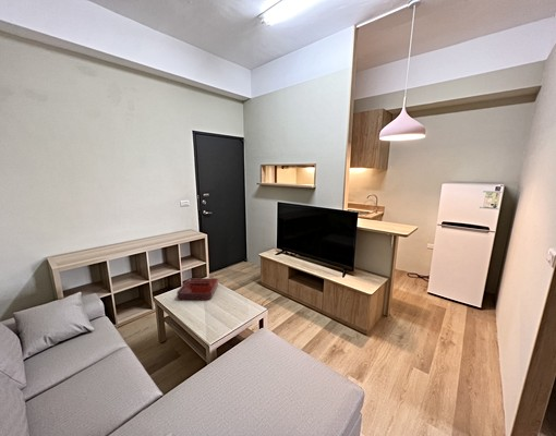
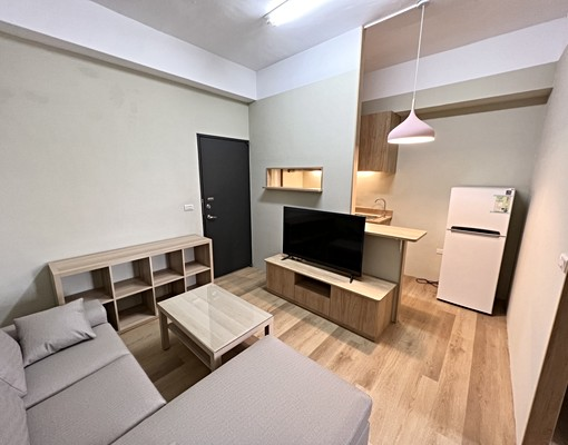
- decorative tray (198, 288)
